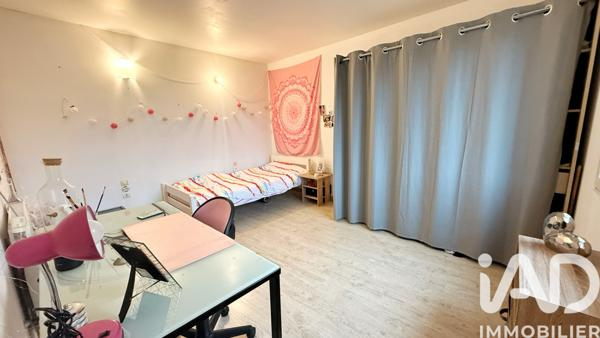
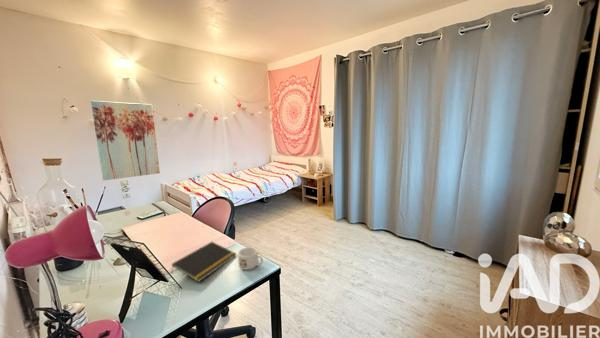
+ notepad (206, 259)
+ wall art (128, 140)
+ mug (251, 258)
